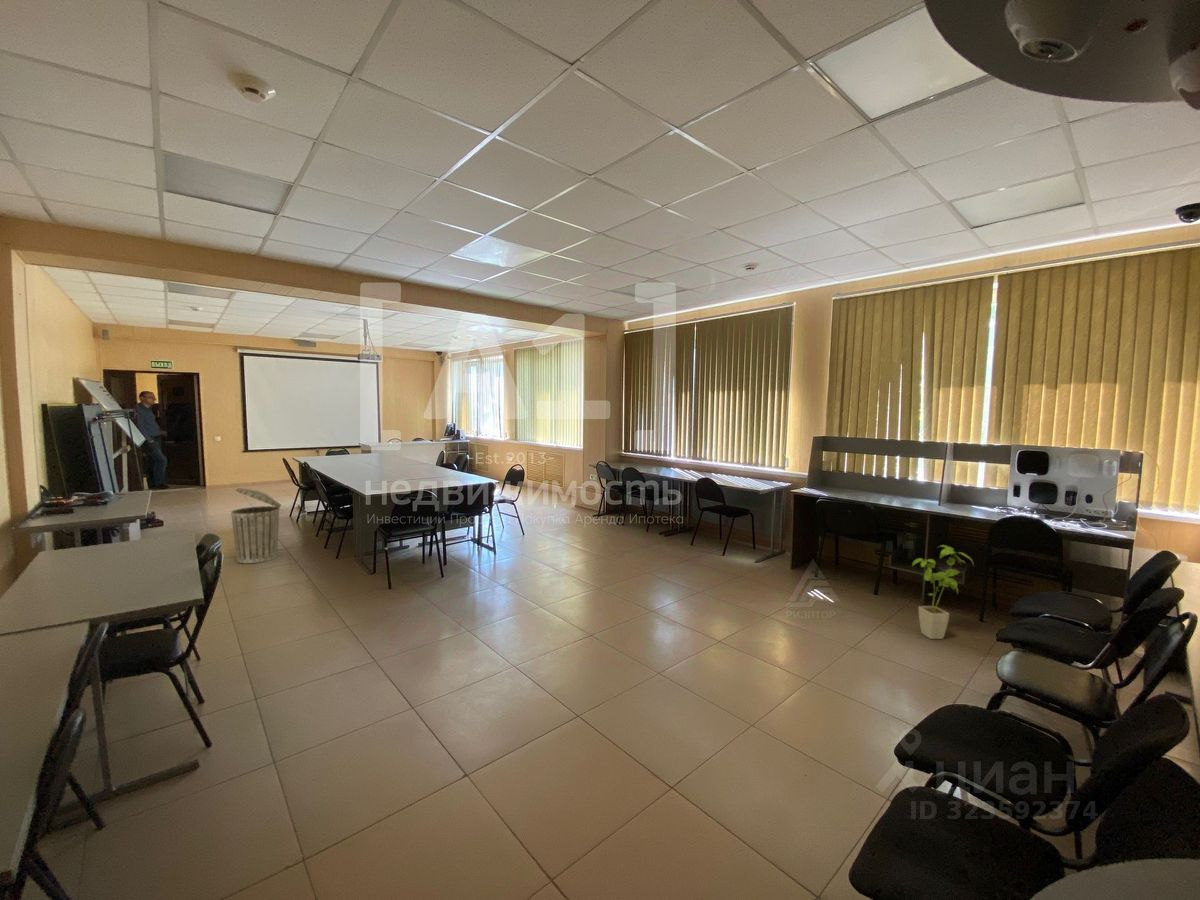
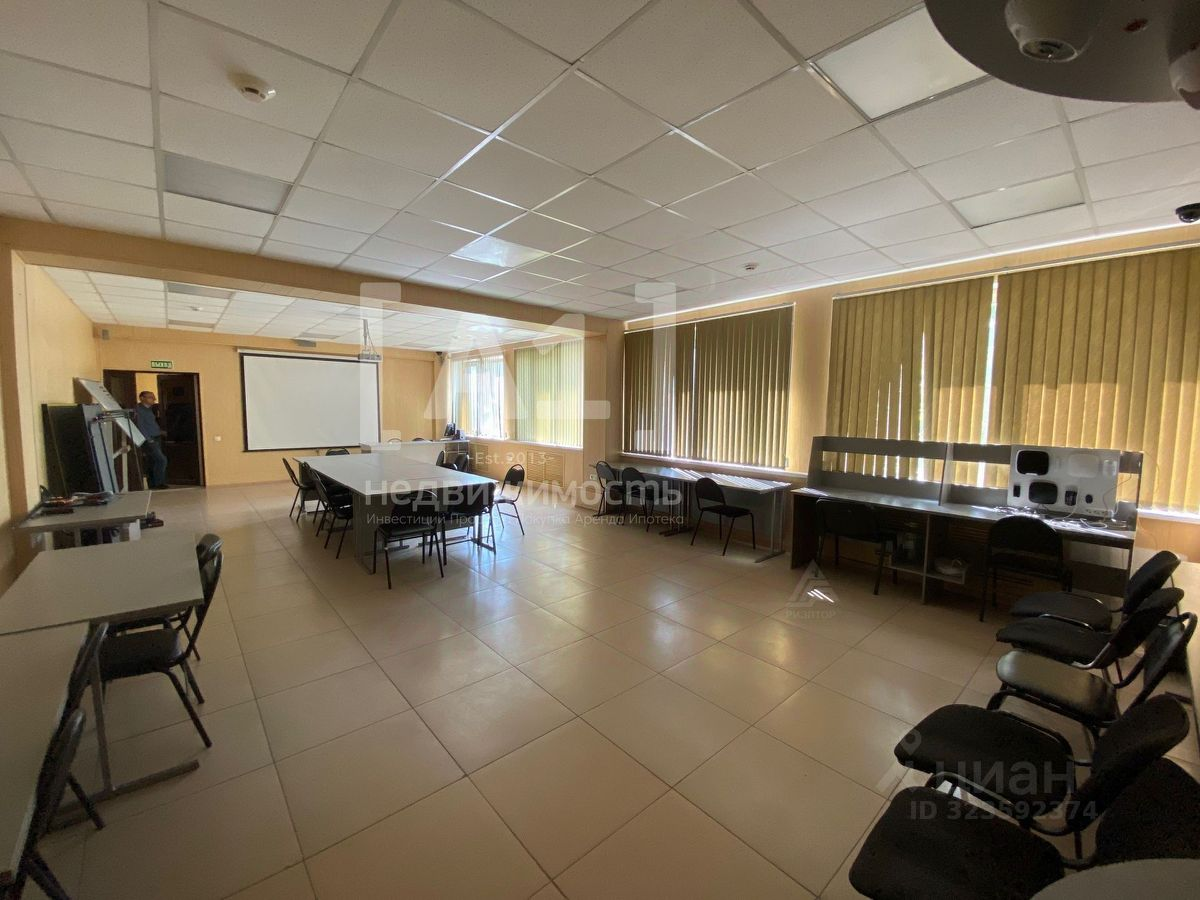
- house plant (942, 590)
- trash can (257, 522)
